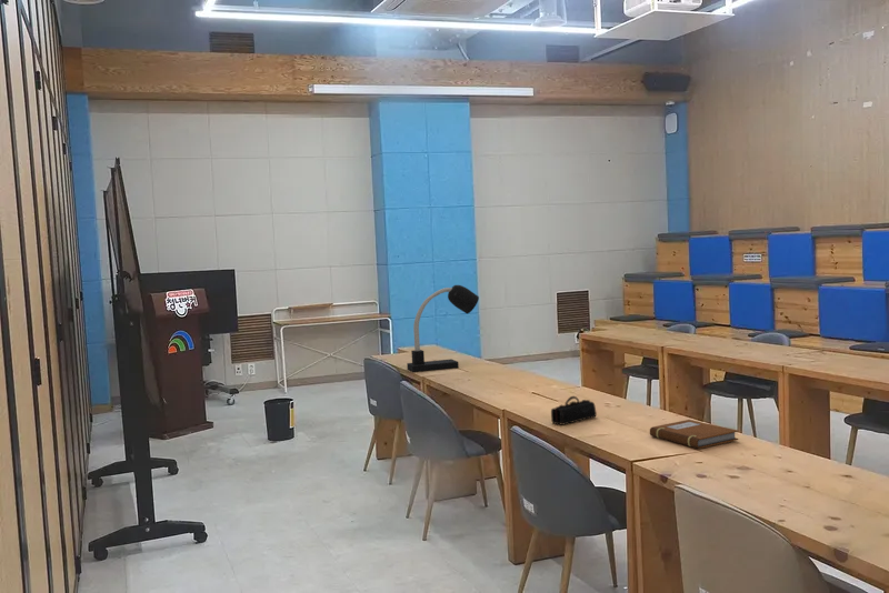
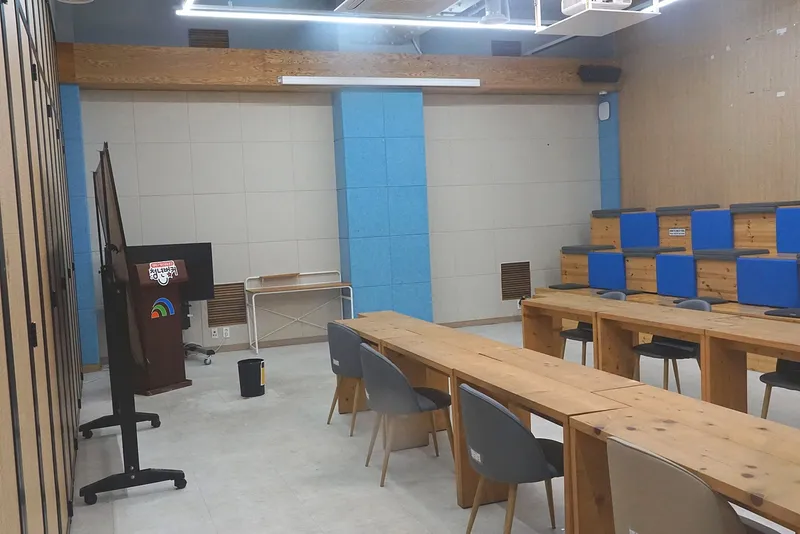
- notebook (691, 433)
- pencil case (573, 408)
- desk lamp (456, 306)
